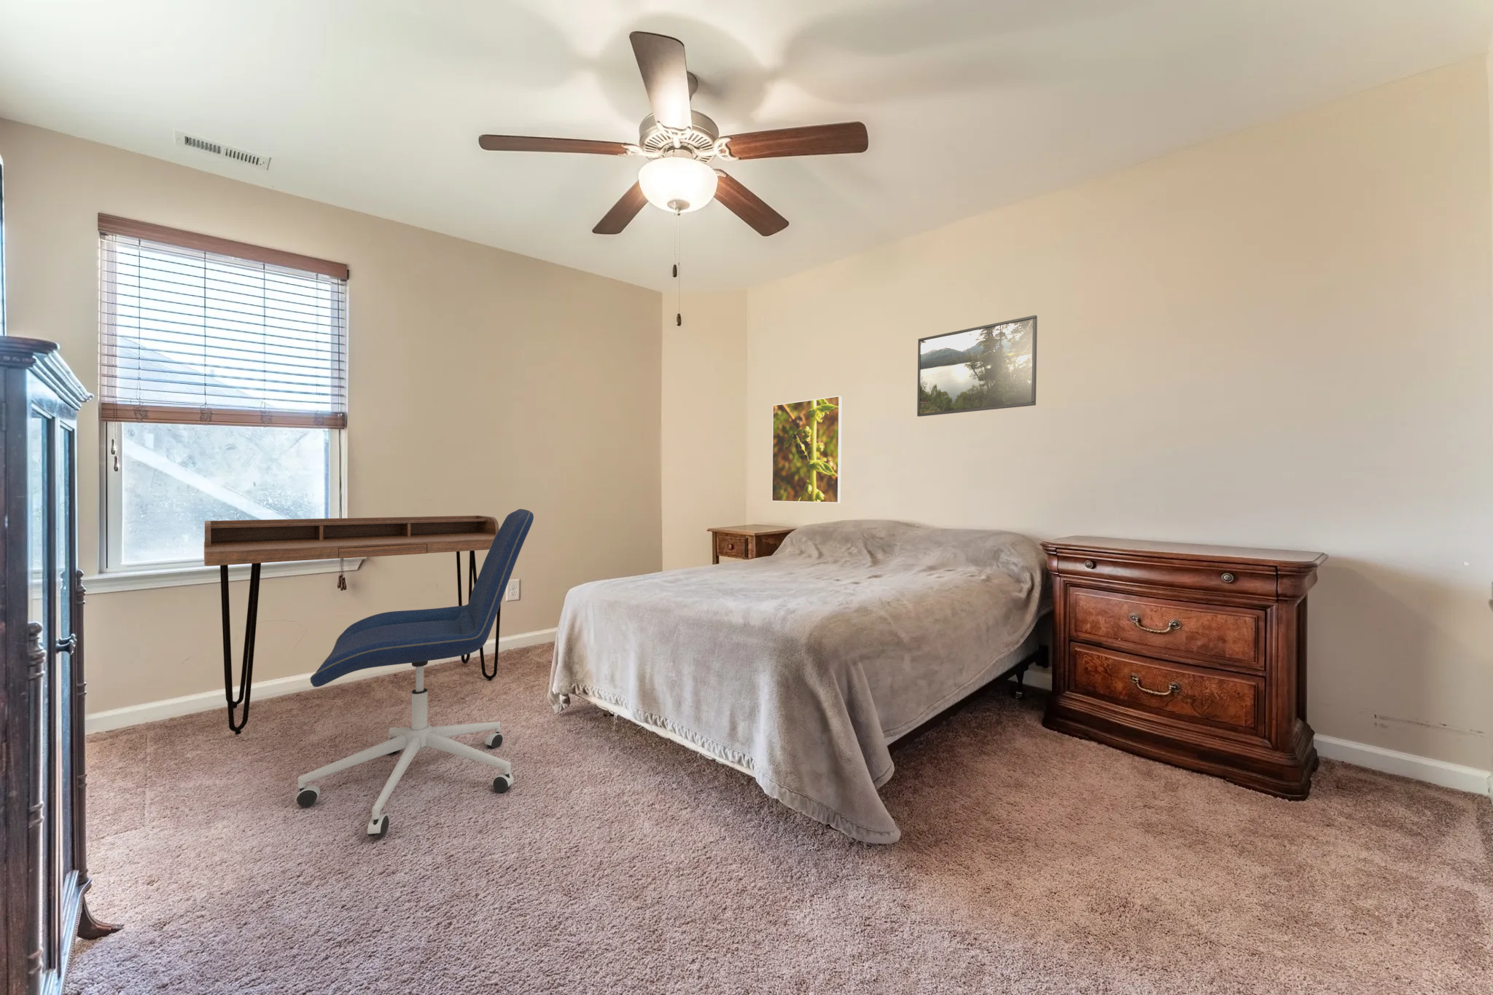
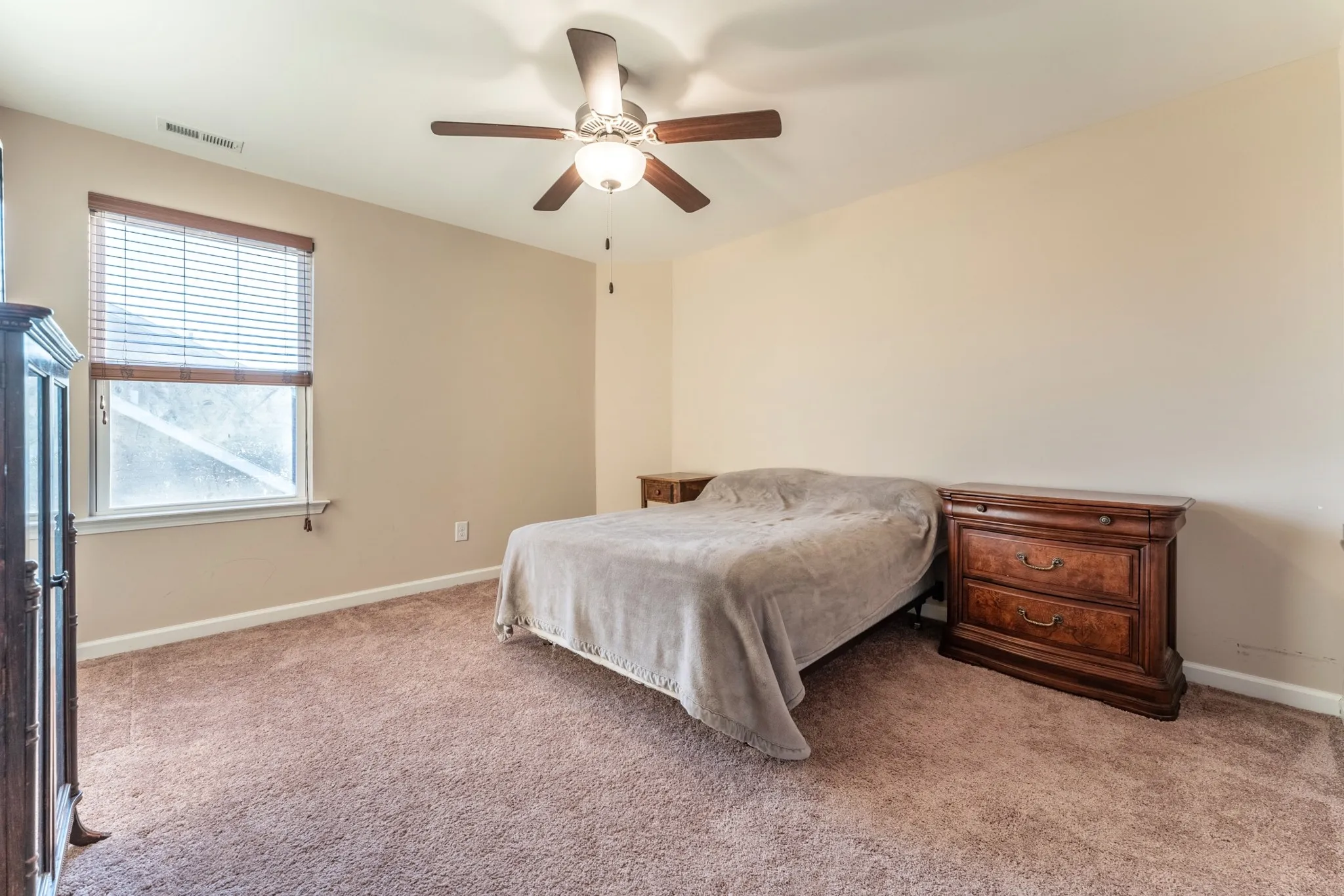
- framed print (972, 370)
- office chair (423, 646)
- desk (369, 556)
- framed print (804, 451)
